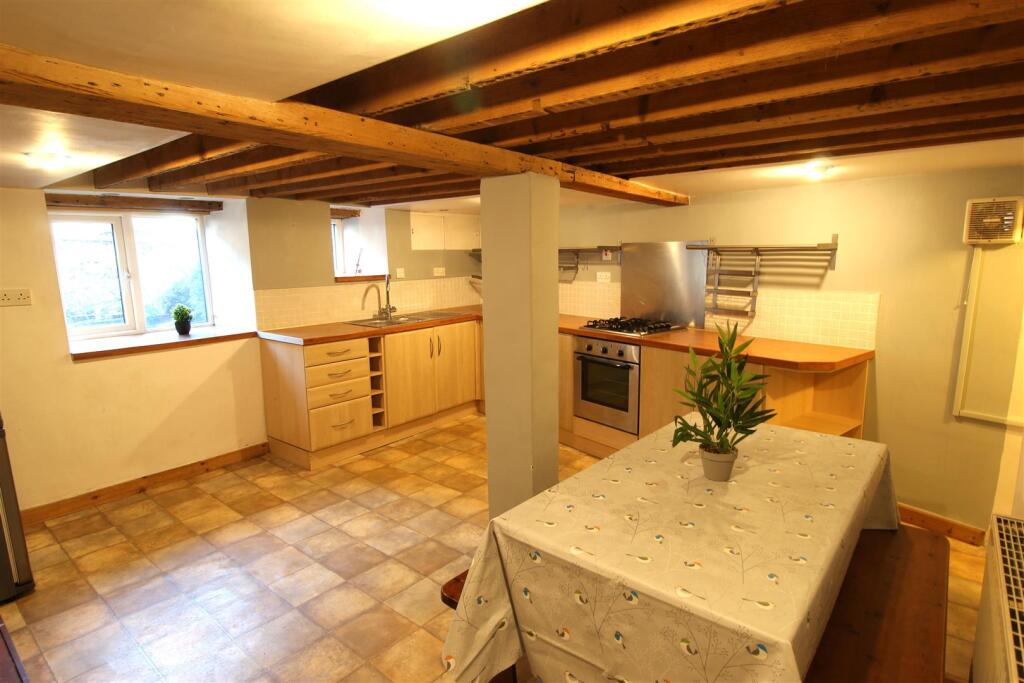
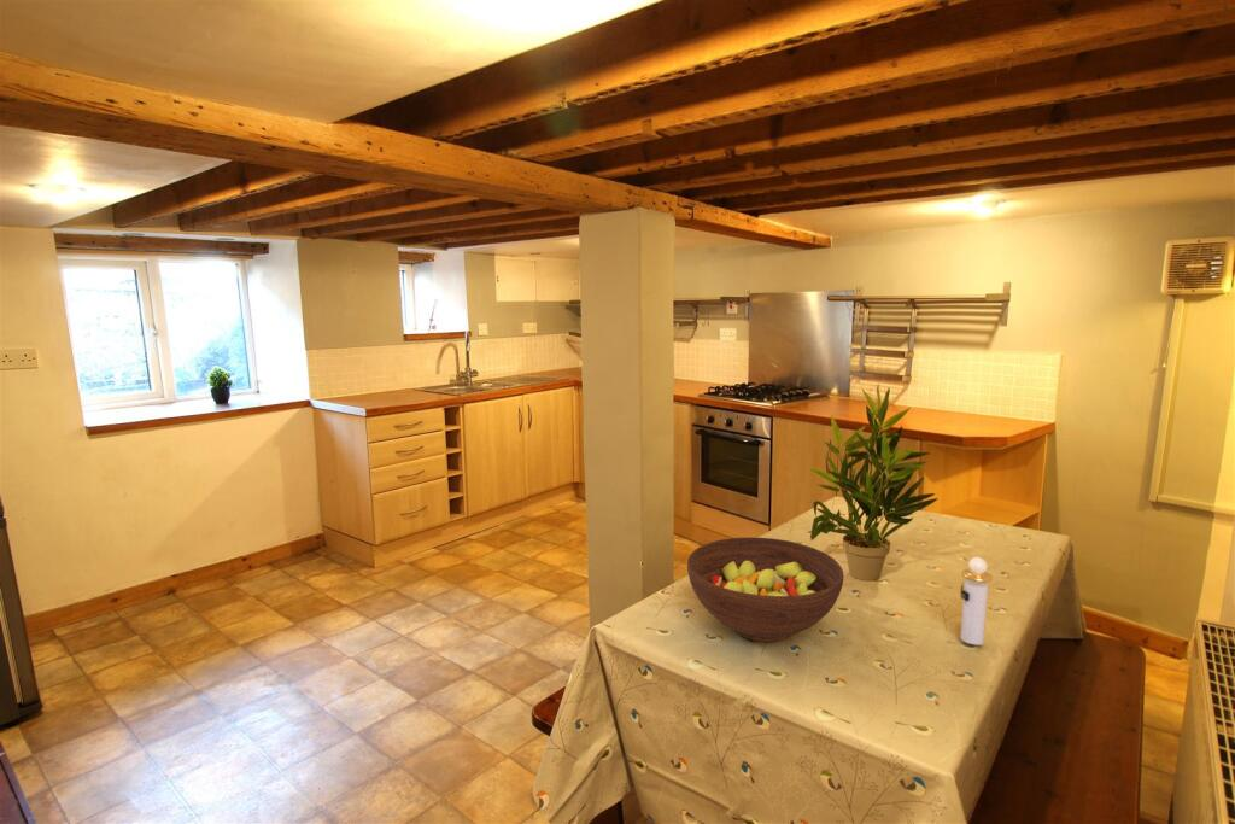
+ fruit bowl (762, 596)
+ perfume bottle (974, 600)
